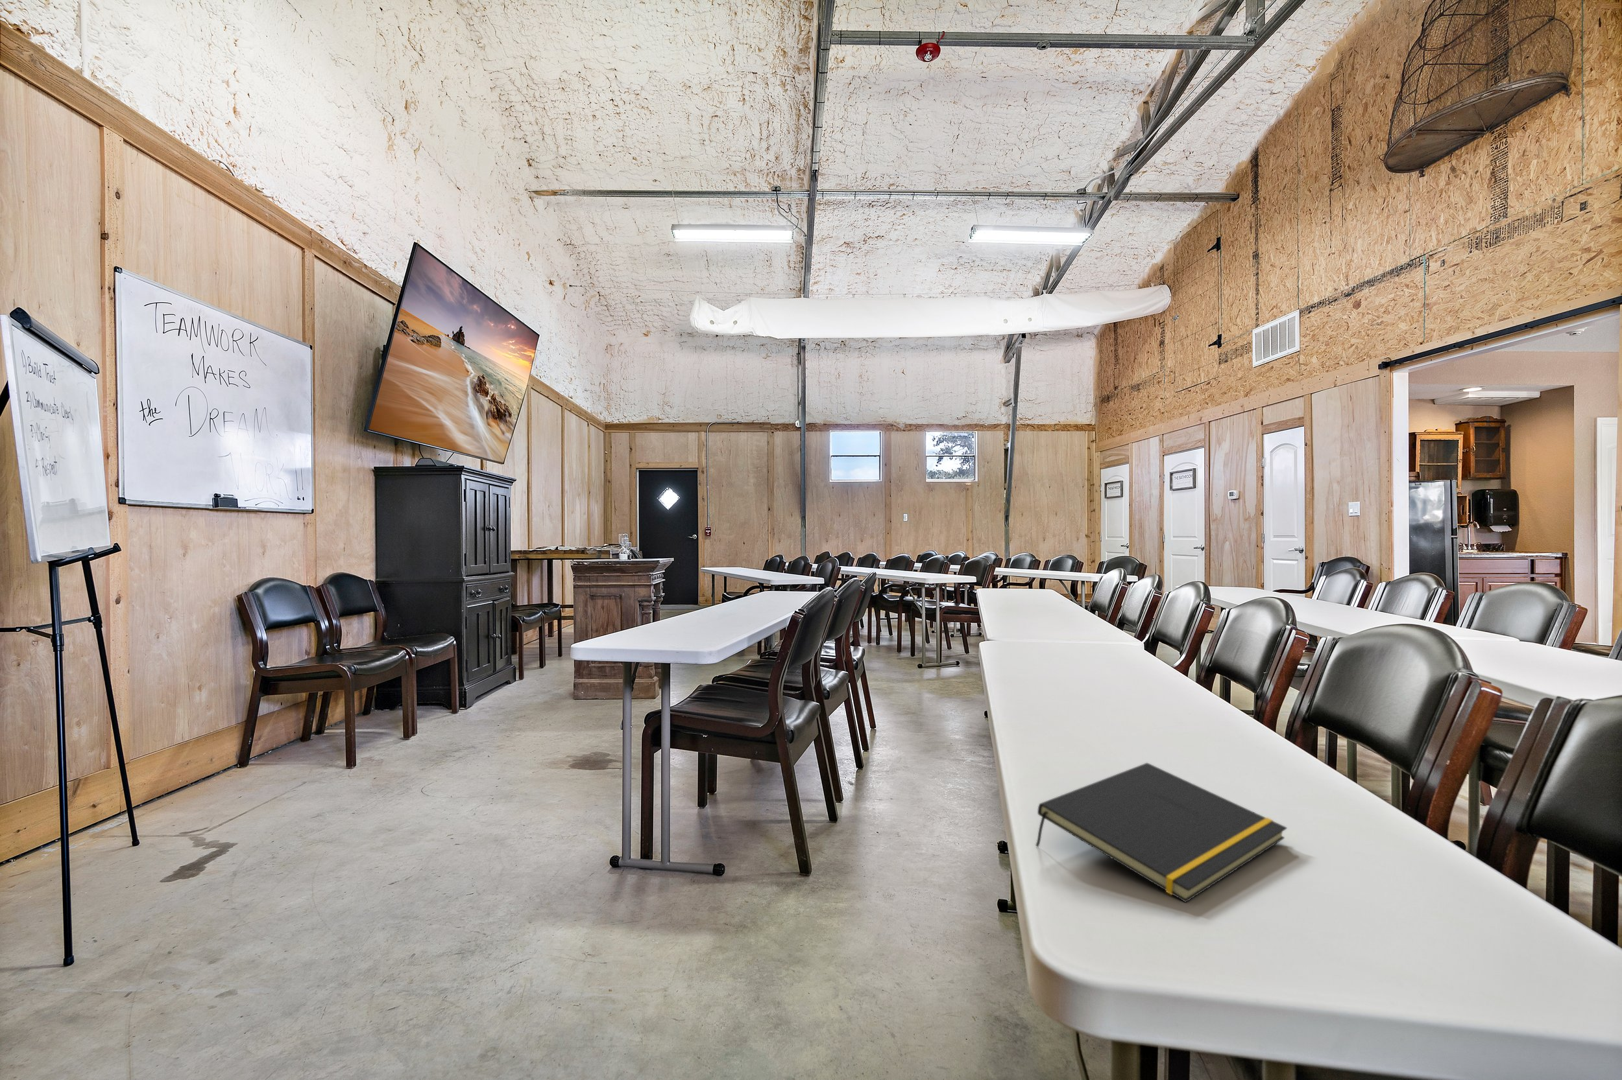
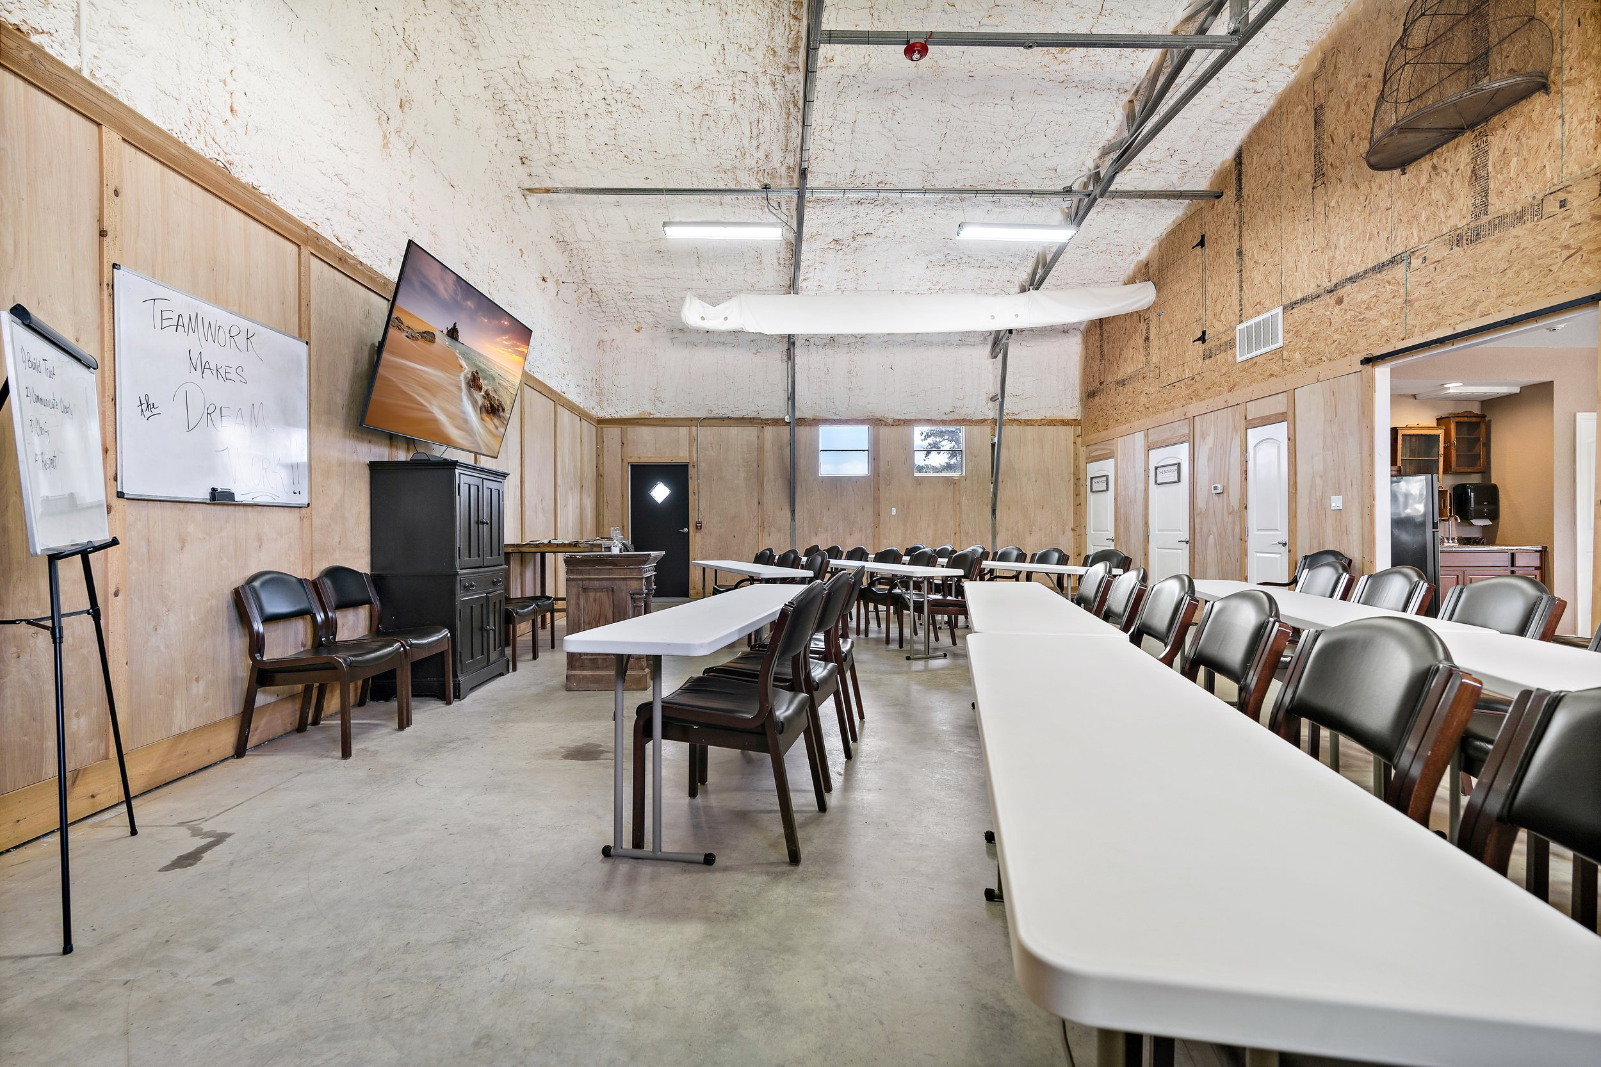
- notepad (1163, 821)
